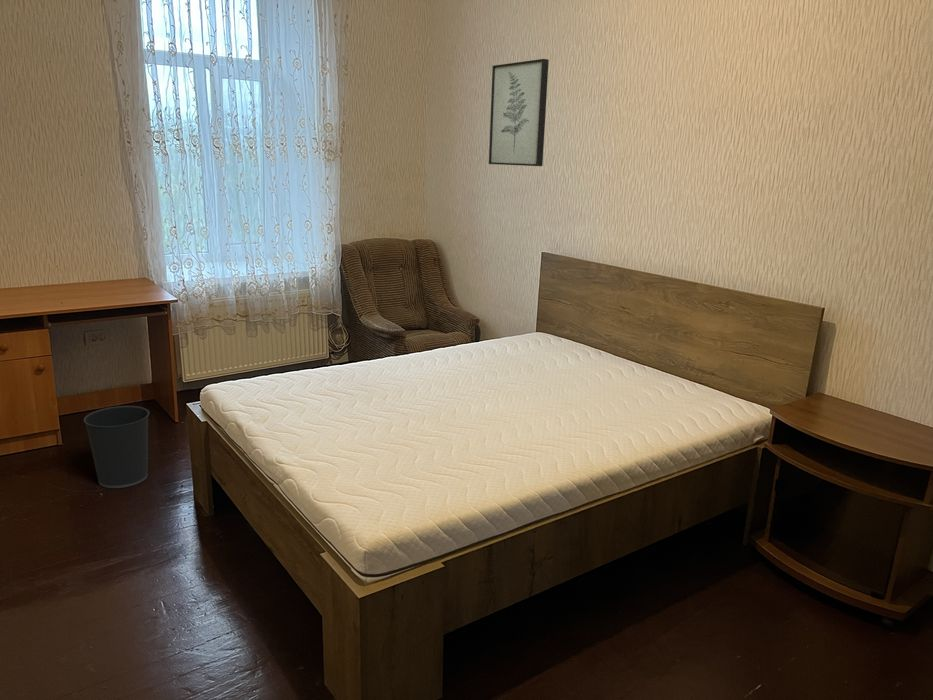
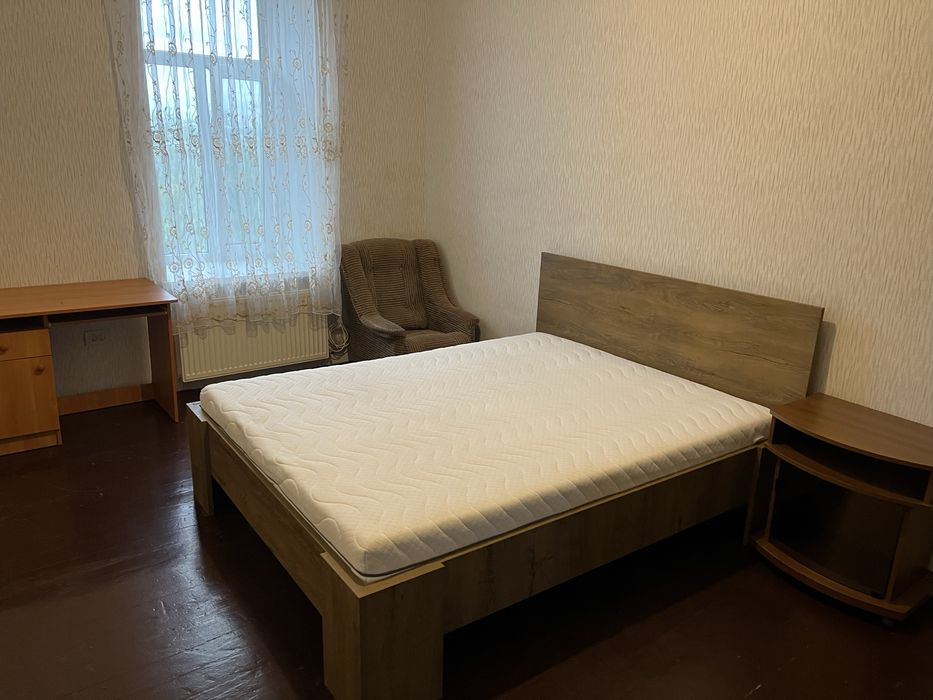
- wastebasket (120, 447)
- wall art (516, 114)
